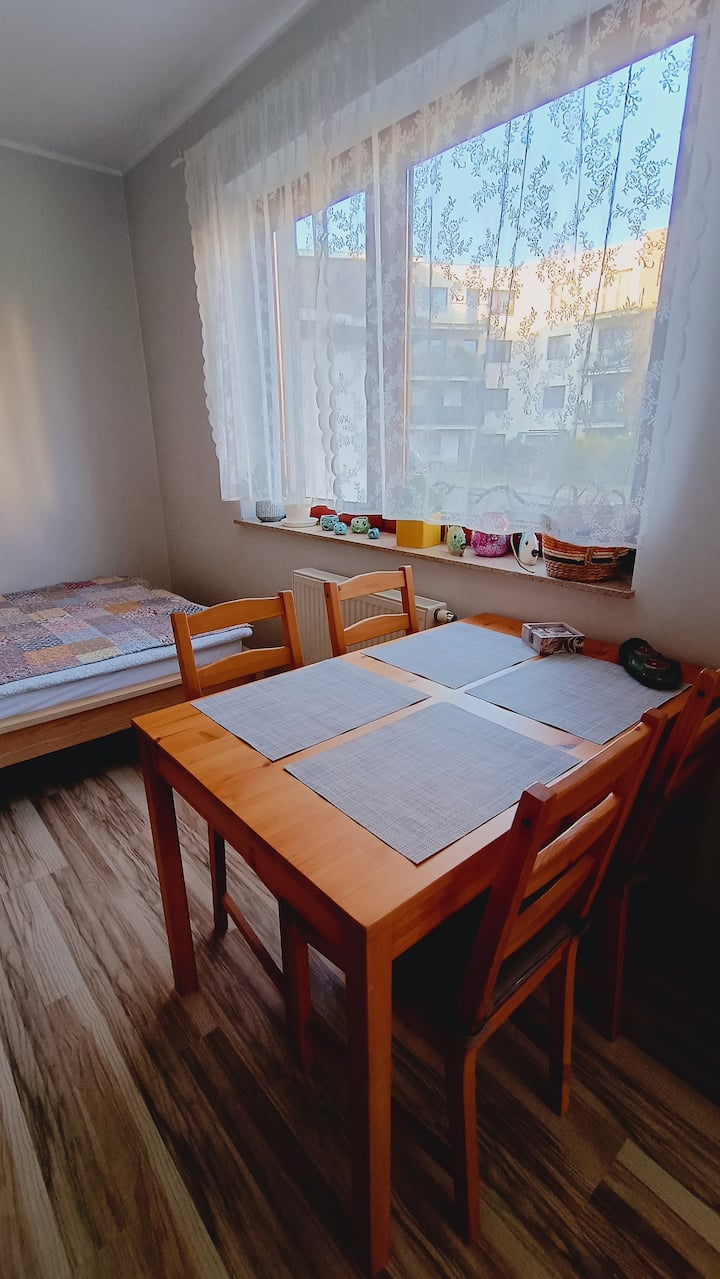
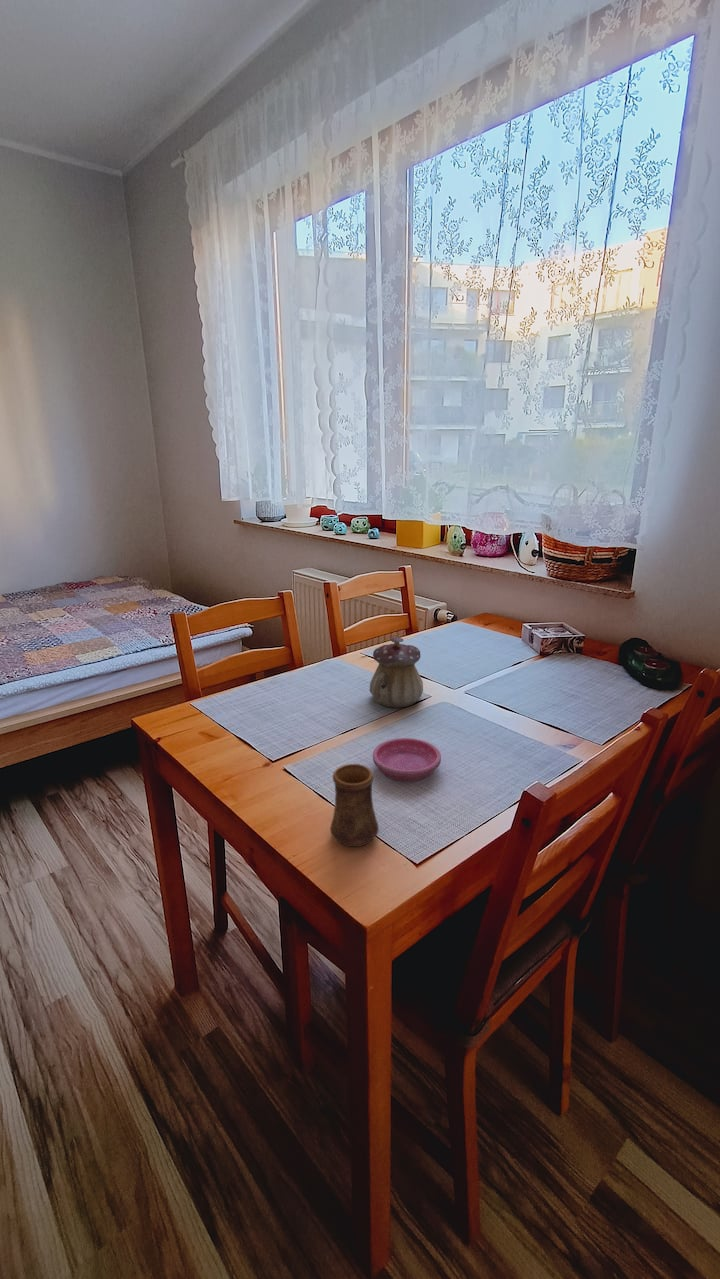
+ cup (353, 805)
+ saucer (406, 760)
+ teapot (394, 669)
